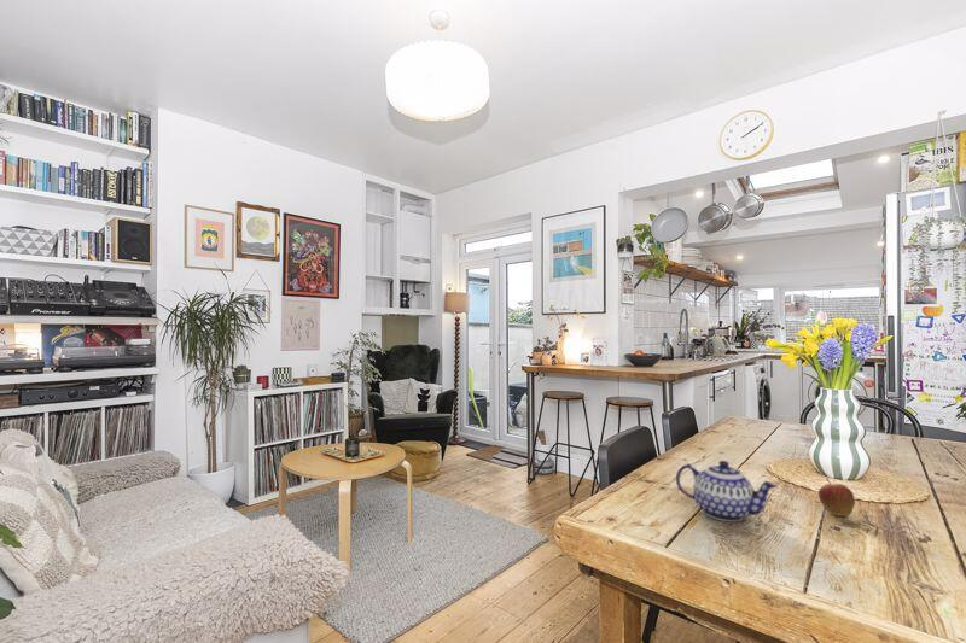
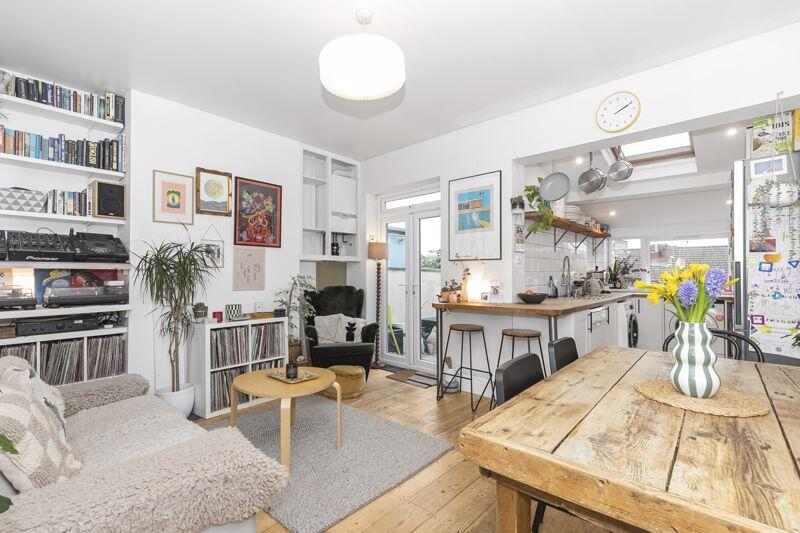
- teapot (723, 487)
- fruit (836, 496)
